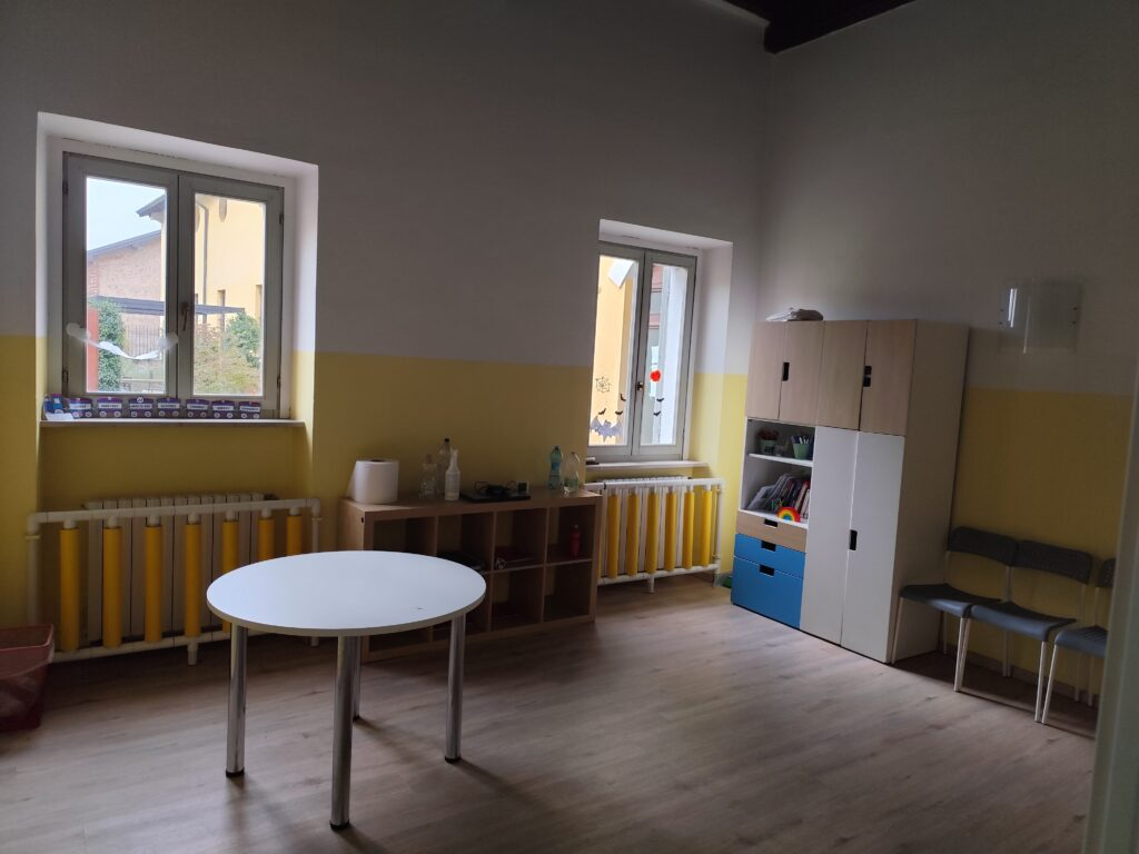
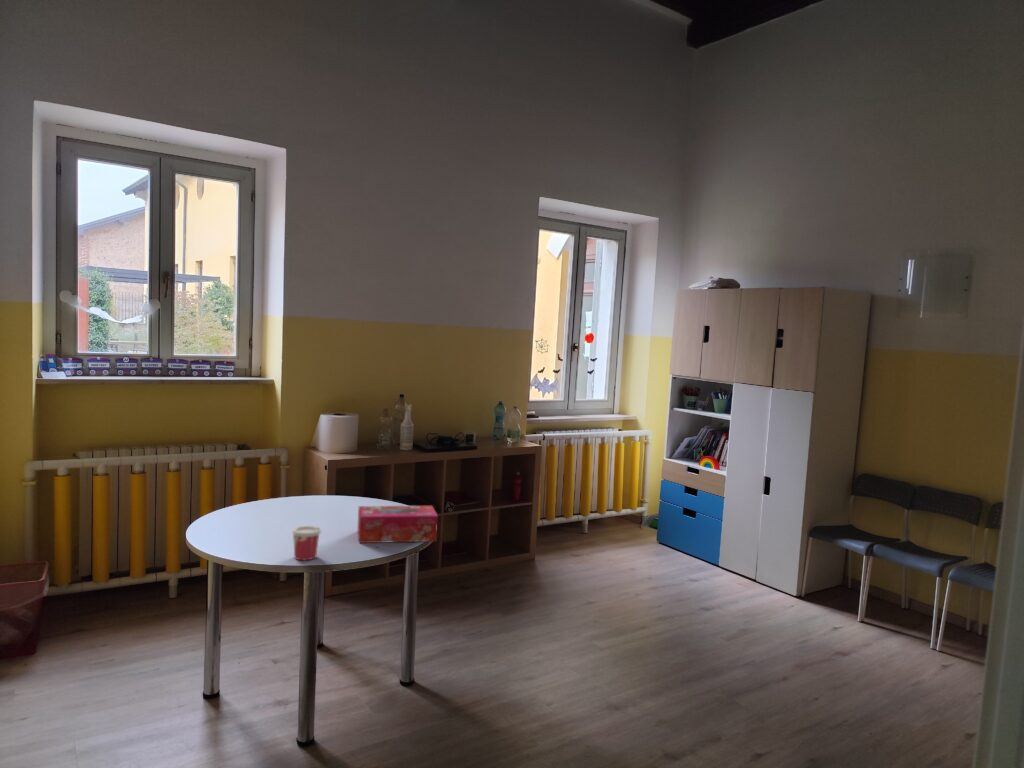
+ tissue box (397, 523)
+ cup (306, 543)
